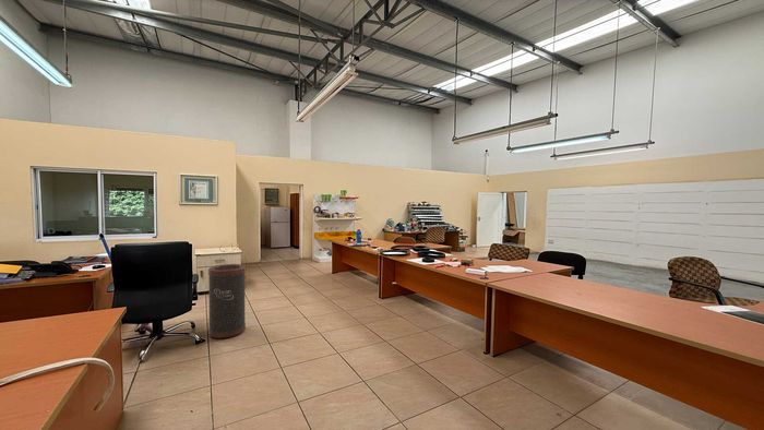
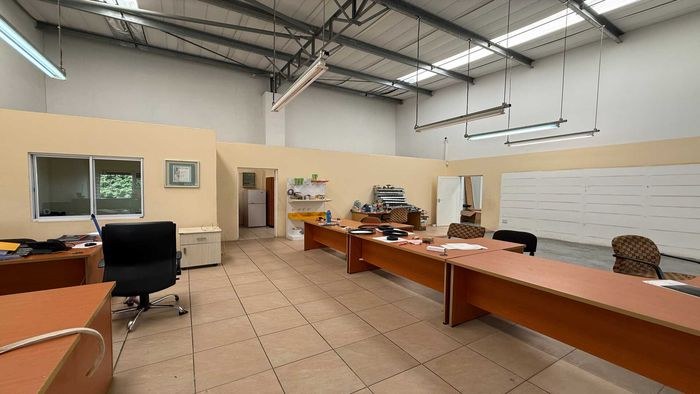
- trash can (227, 299)
